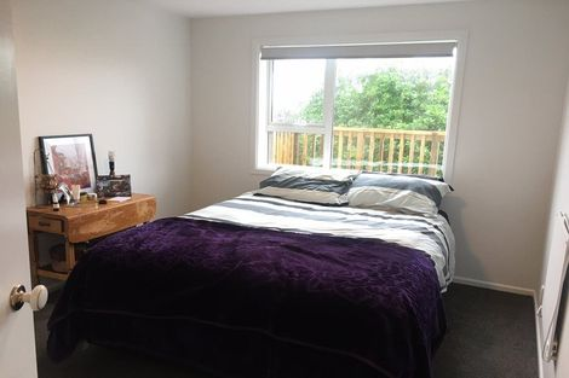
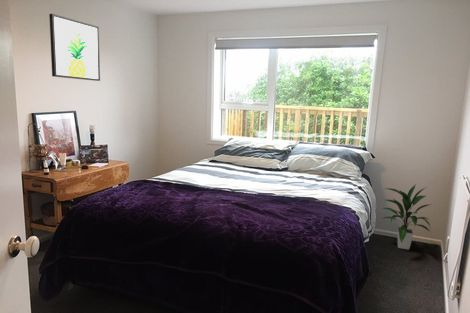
+ indoor plant (405, 216)
+ wall art (76, 50)
